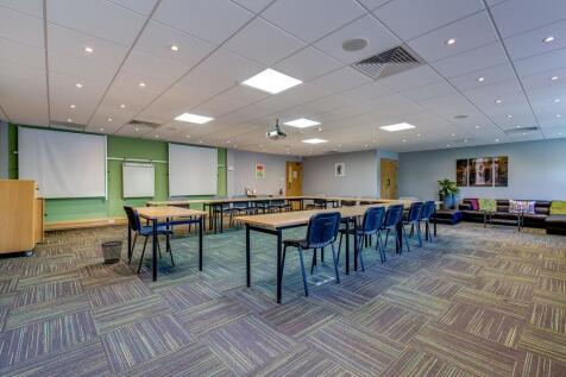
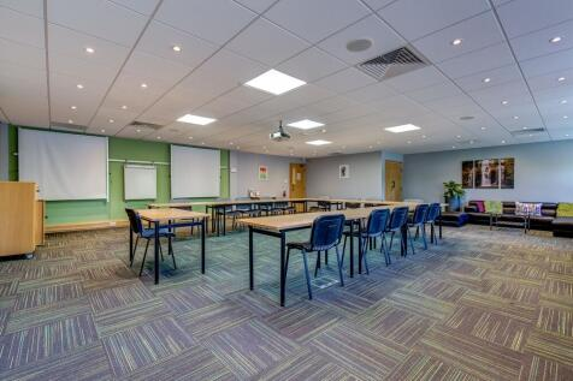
- wastebasket (112, 252)
